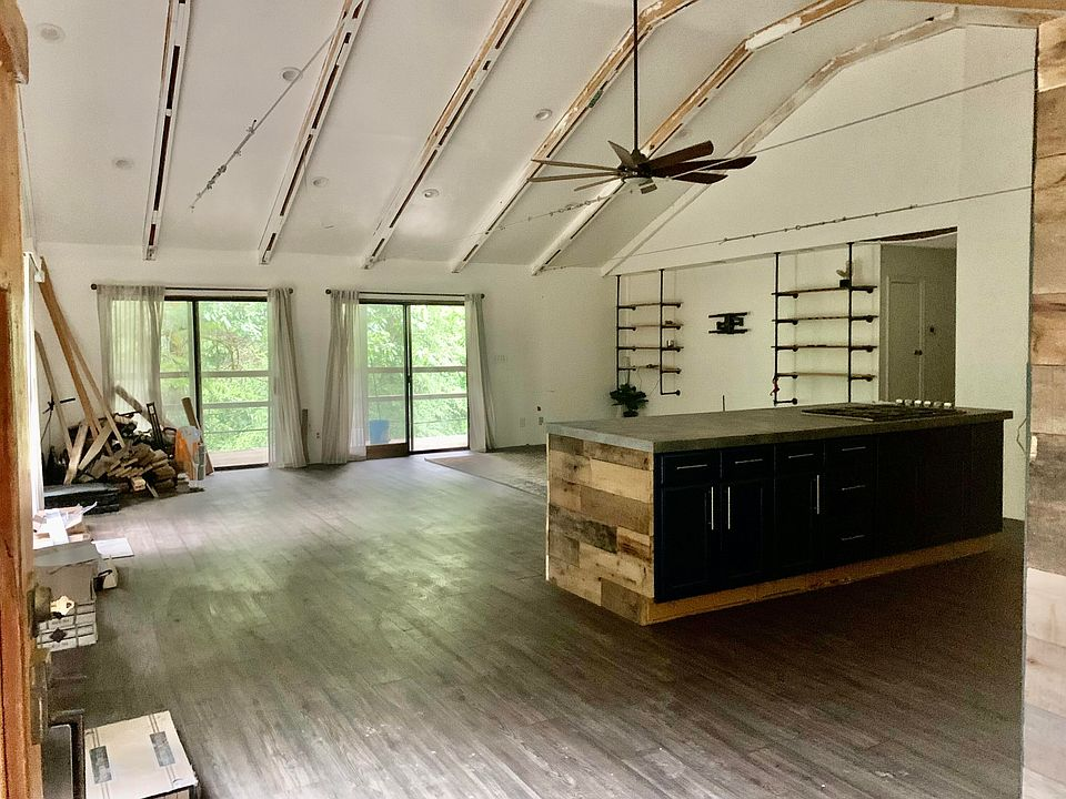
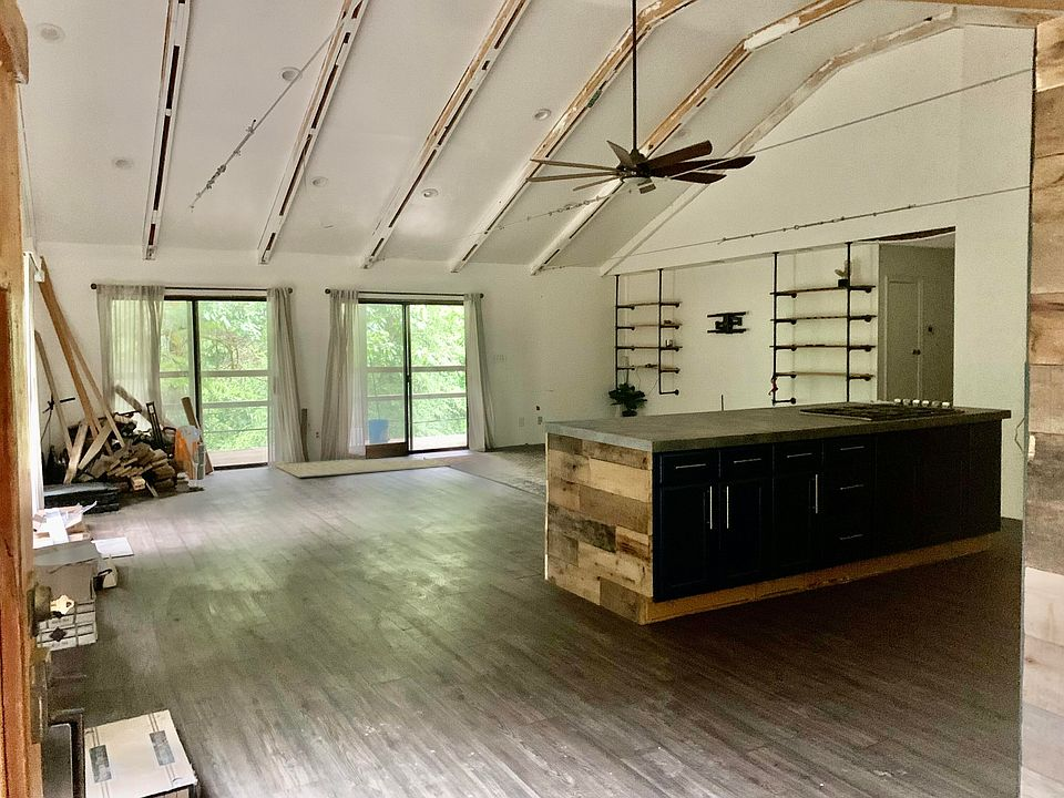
+ rug (361, 464)
